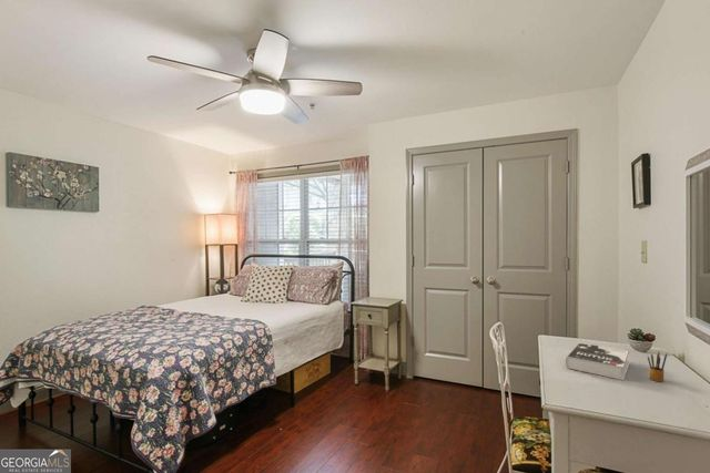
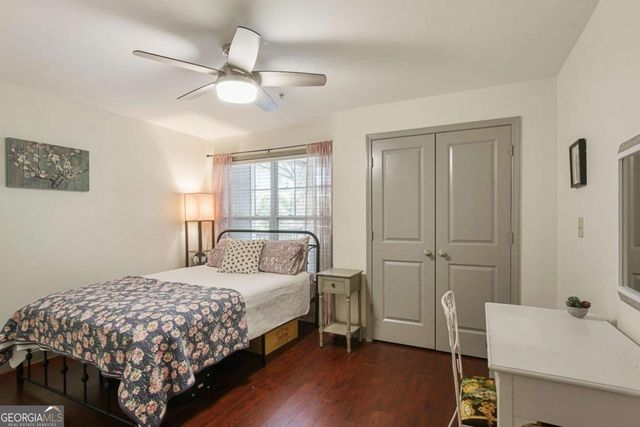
- book (598, 359)
- pencil box (657, 366)
